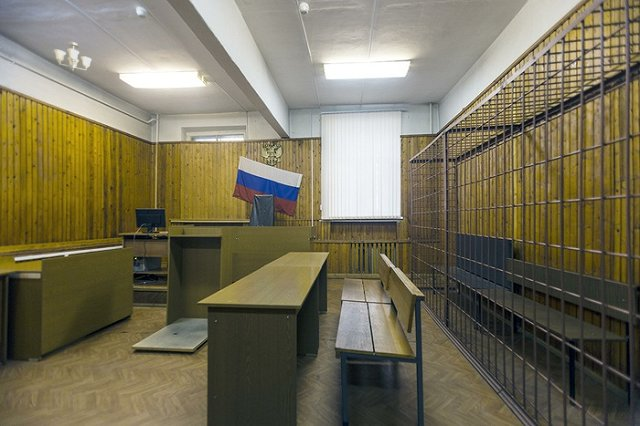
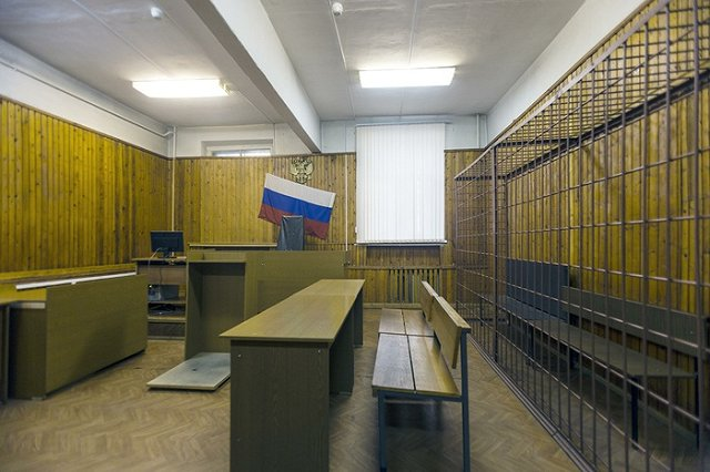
- light fixture (73, 57)
